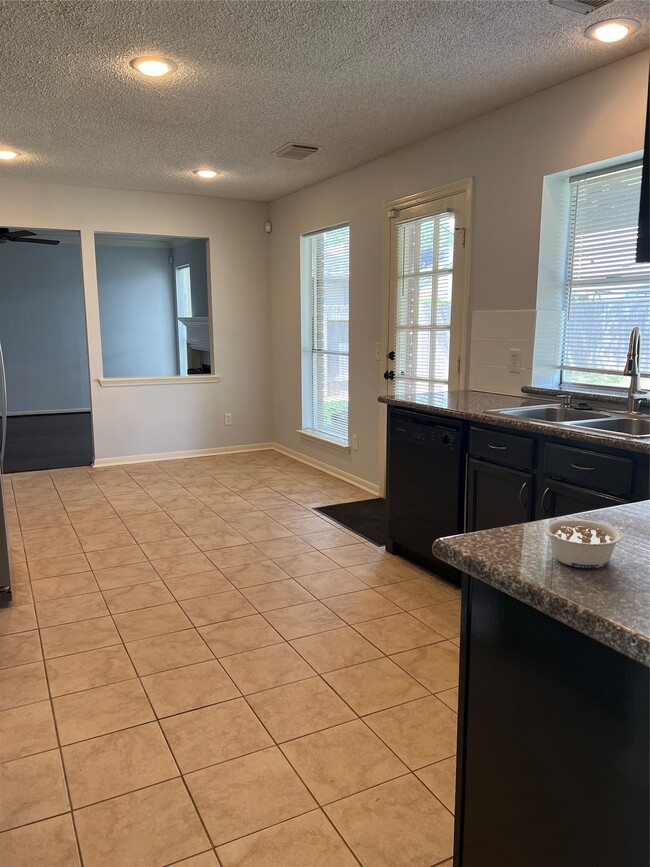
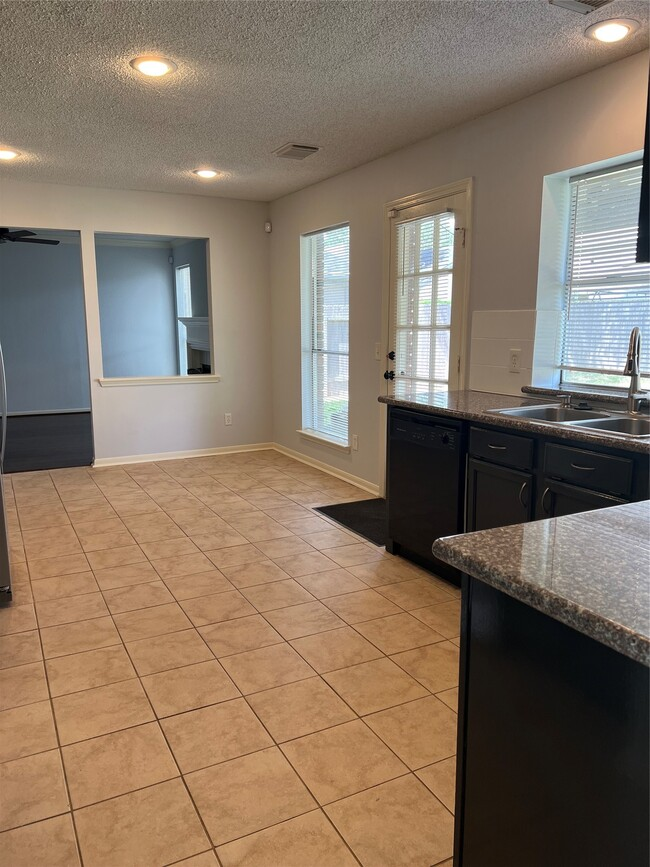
- legume (581, 542)
